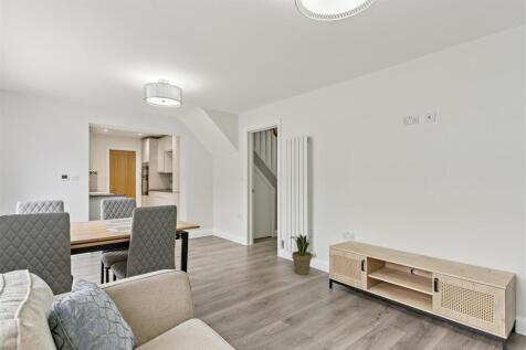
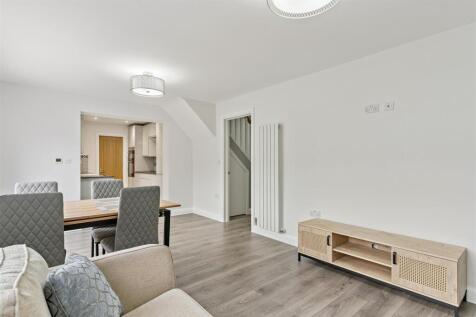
- potted plant (302, 253)
